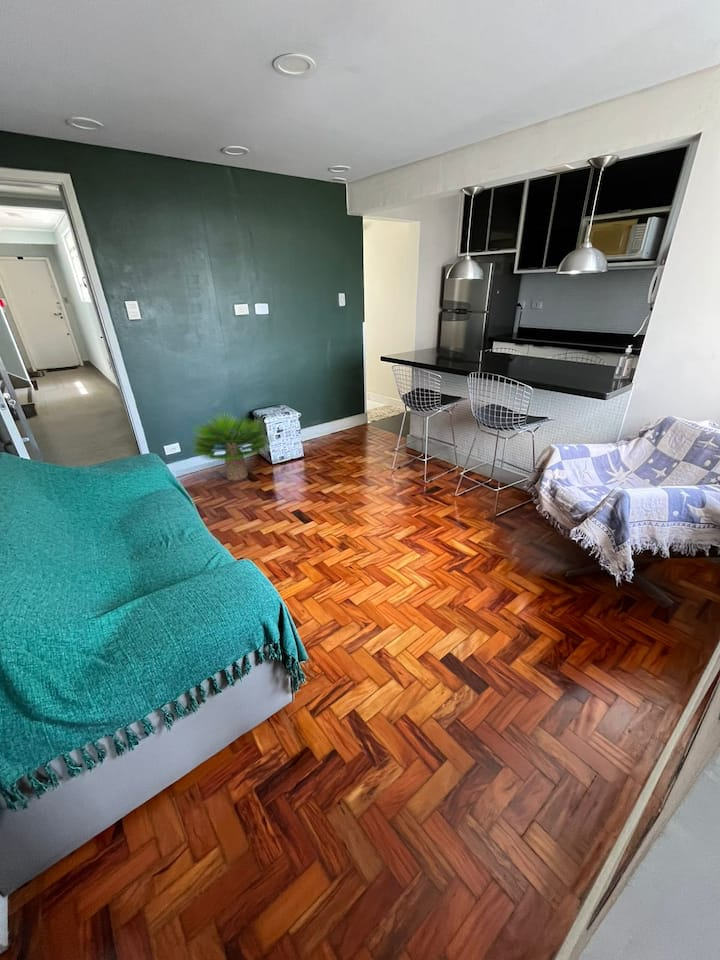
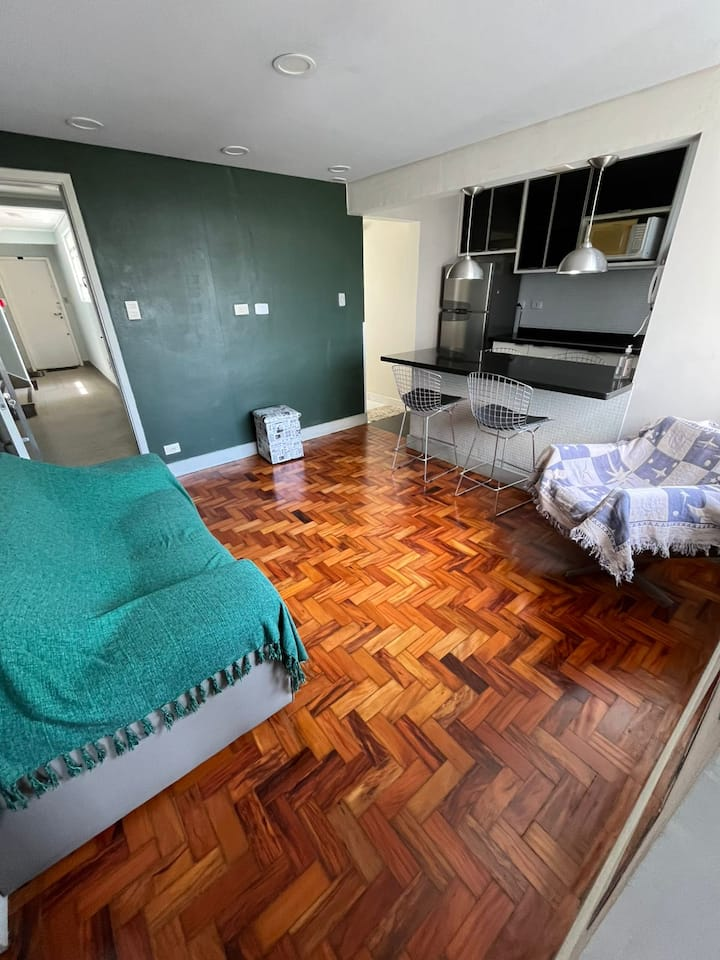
- potted plant (231, 445)
